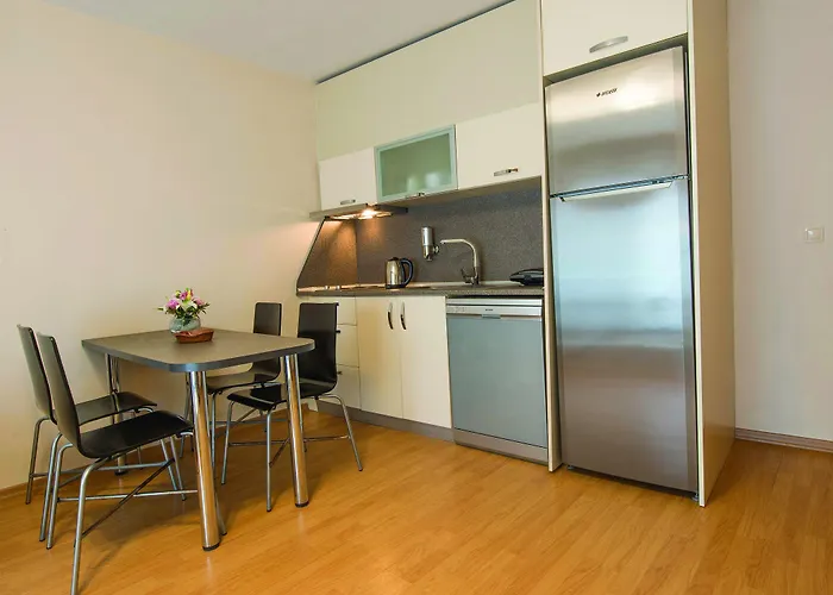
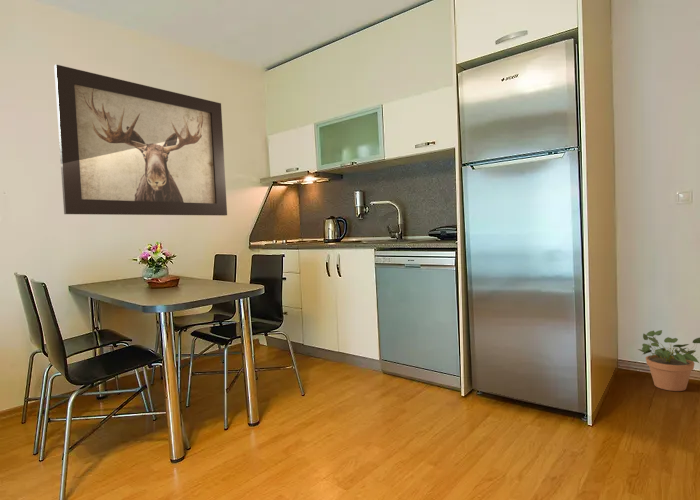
+ potted plant (674, 360)
+ wall art (153, 151)
